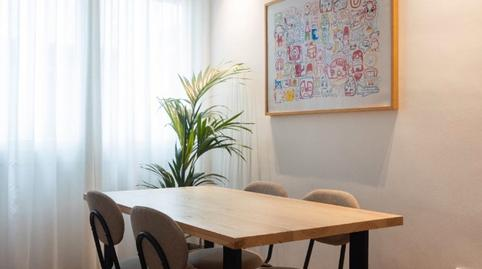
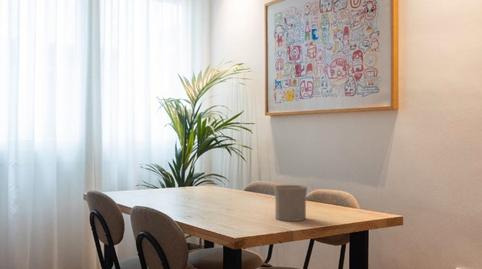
+ cup (290, 202)
